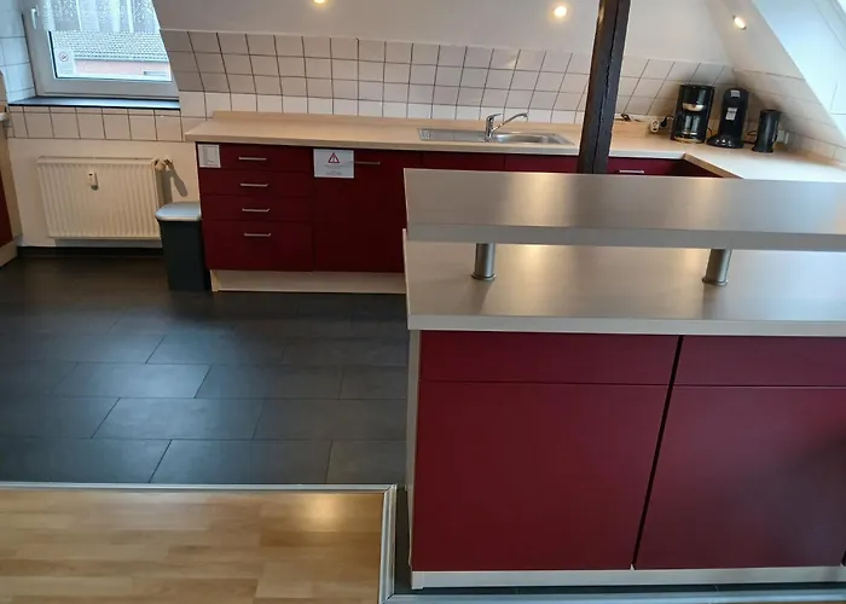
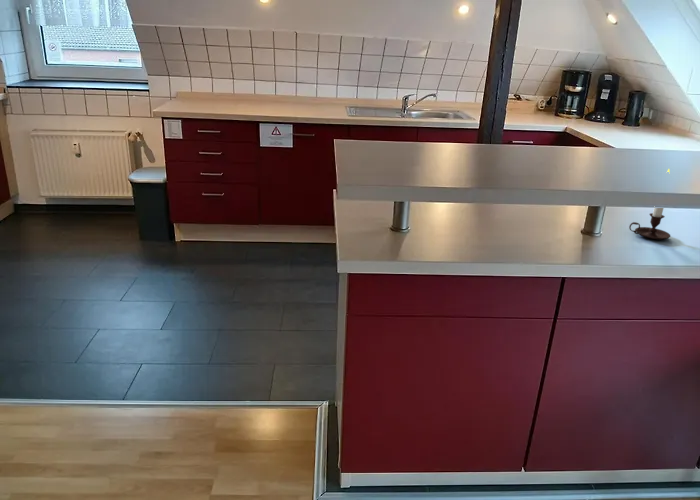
+ candle (656, 208)
